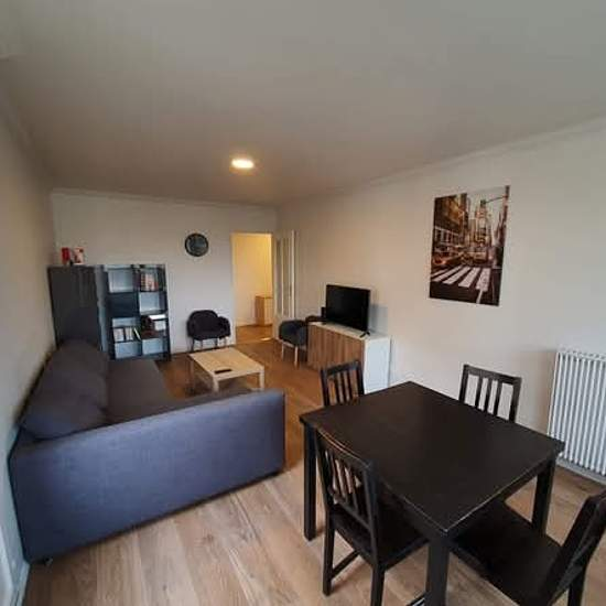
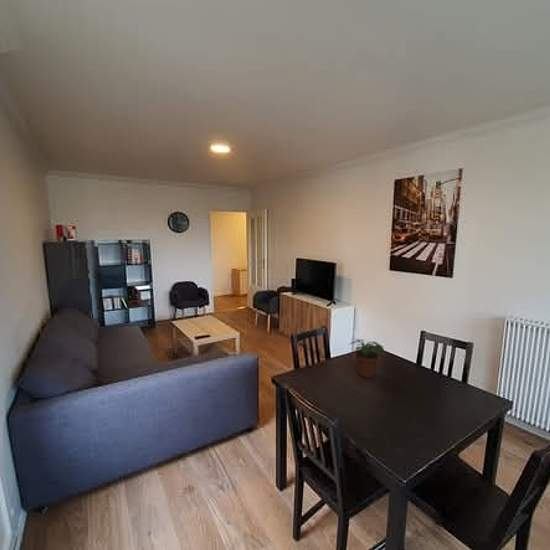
+ potted plant (365, 358)
